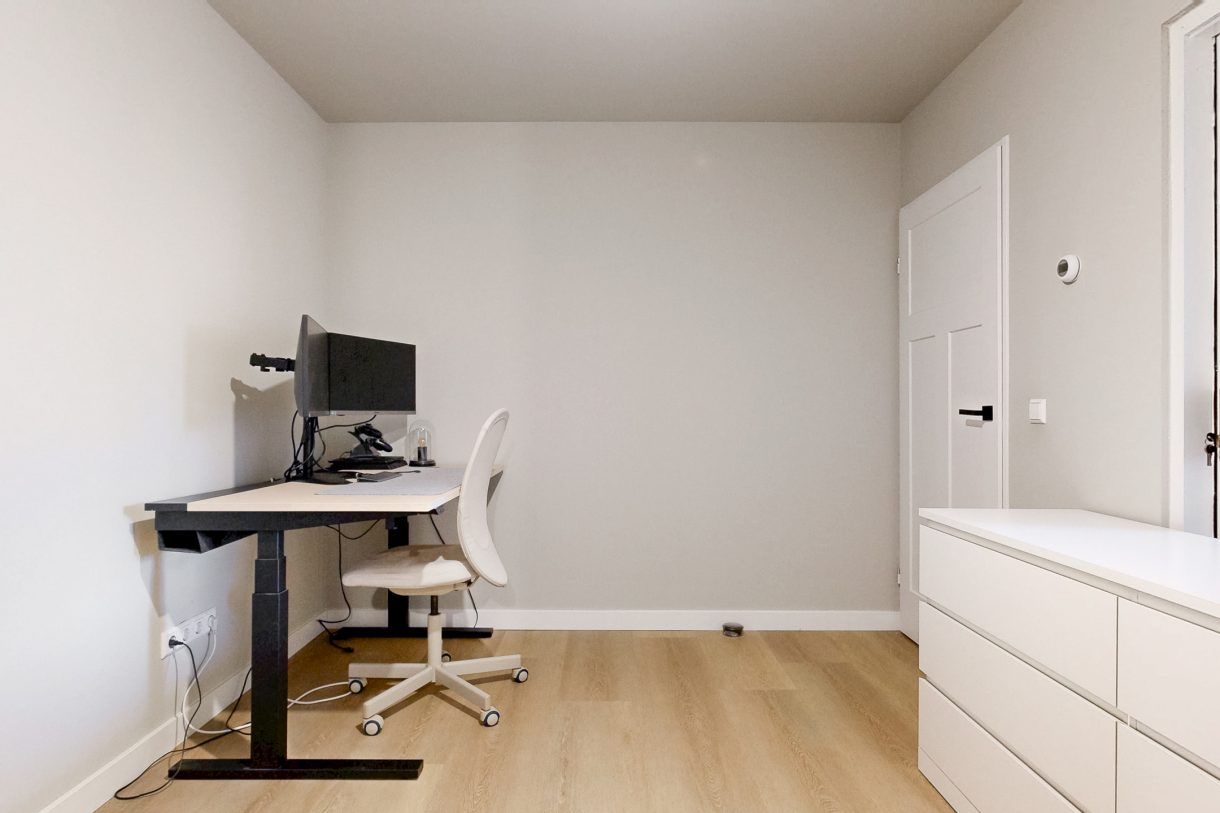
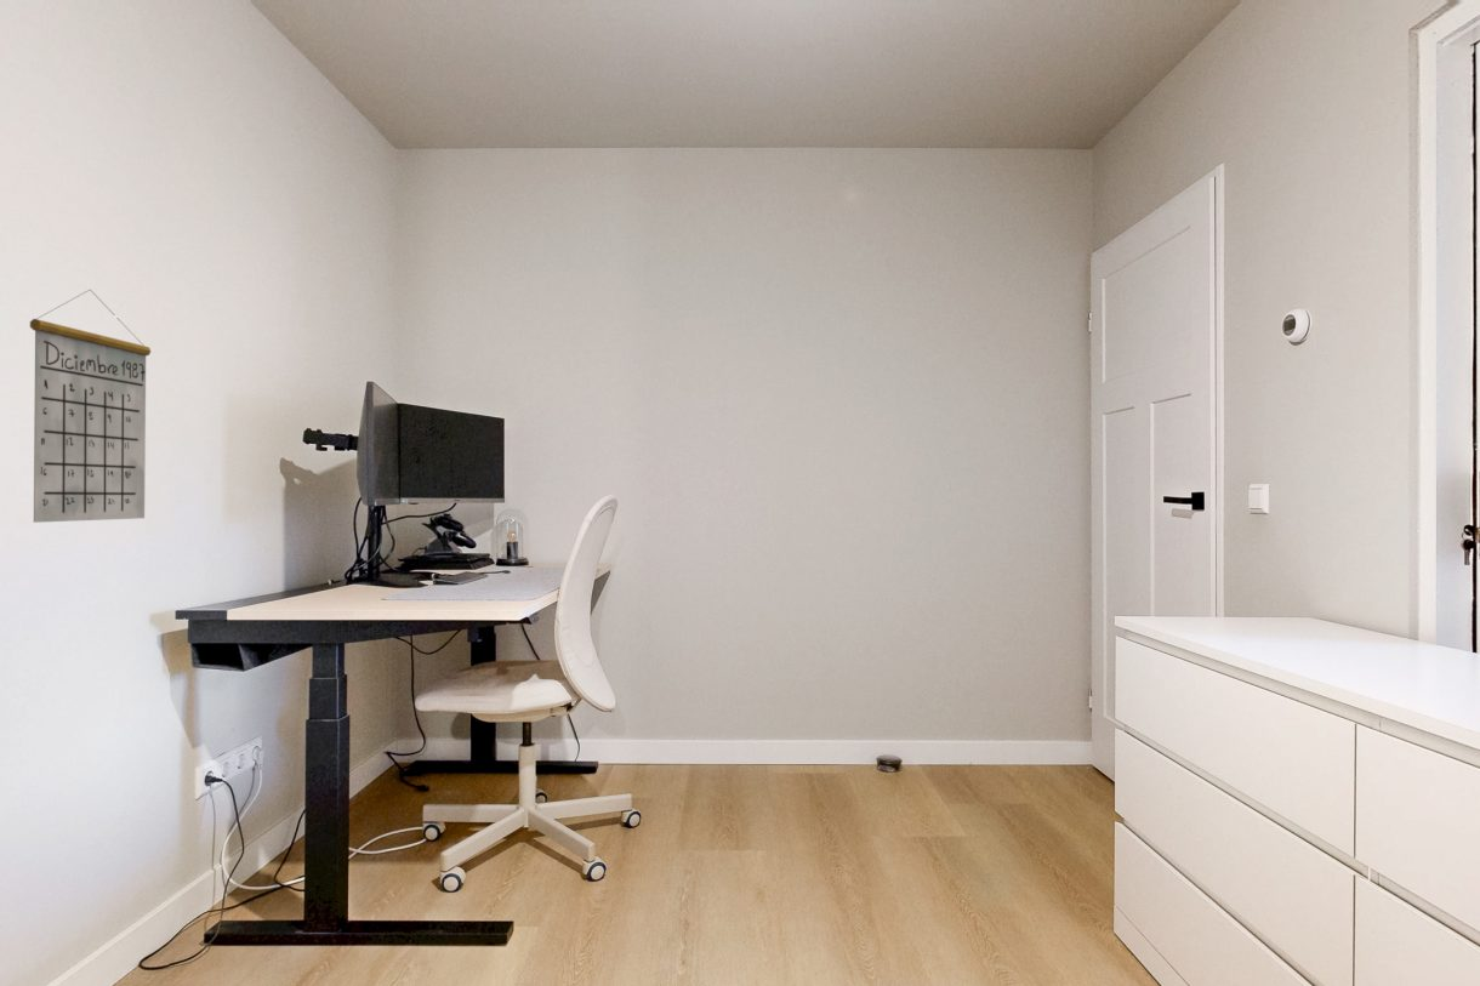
+ calendar (93, 404)
